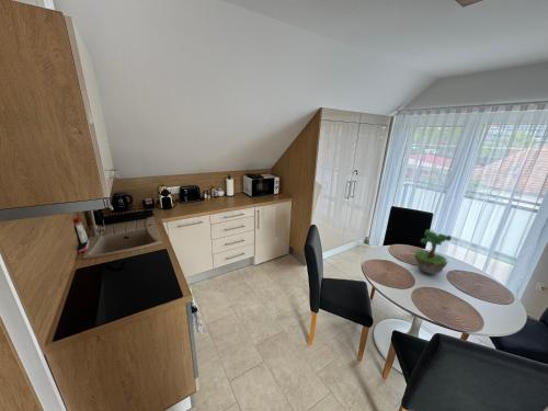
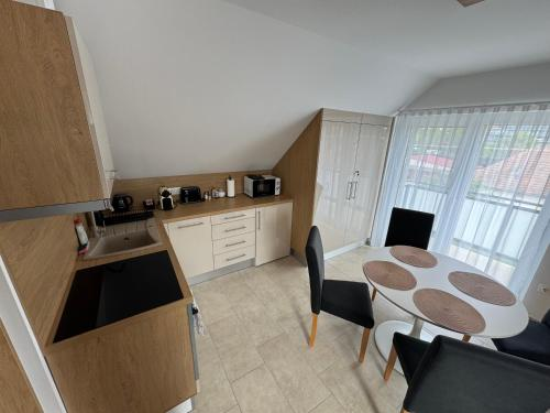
- plant (432, 251)
